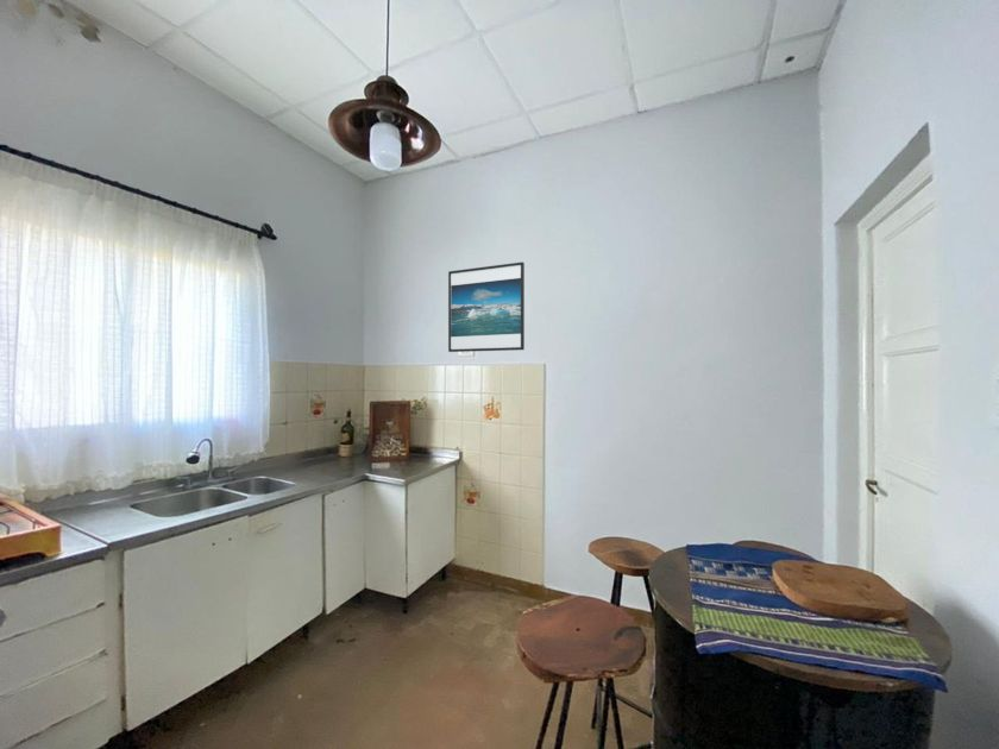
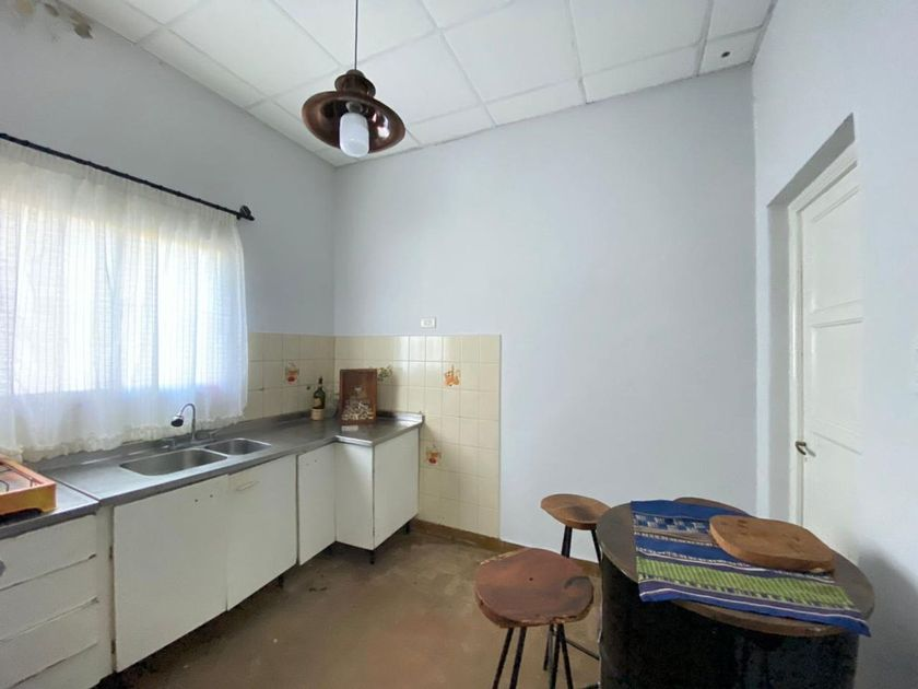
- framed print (484, 308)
